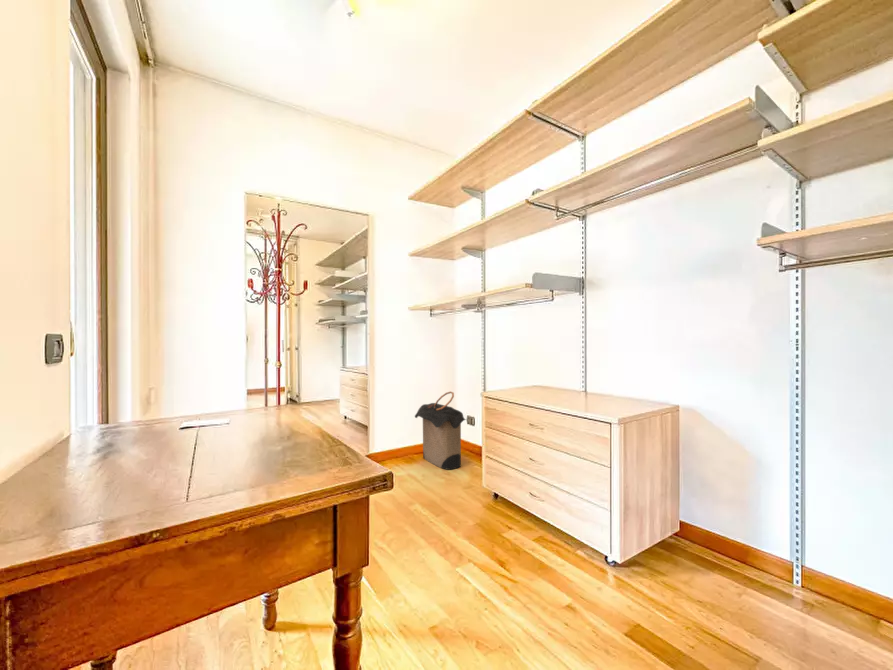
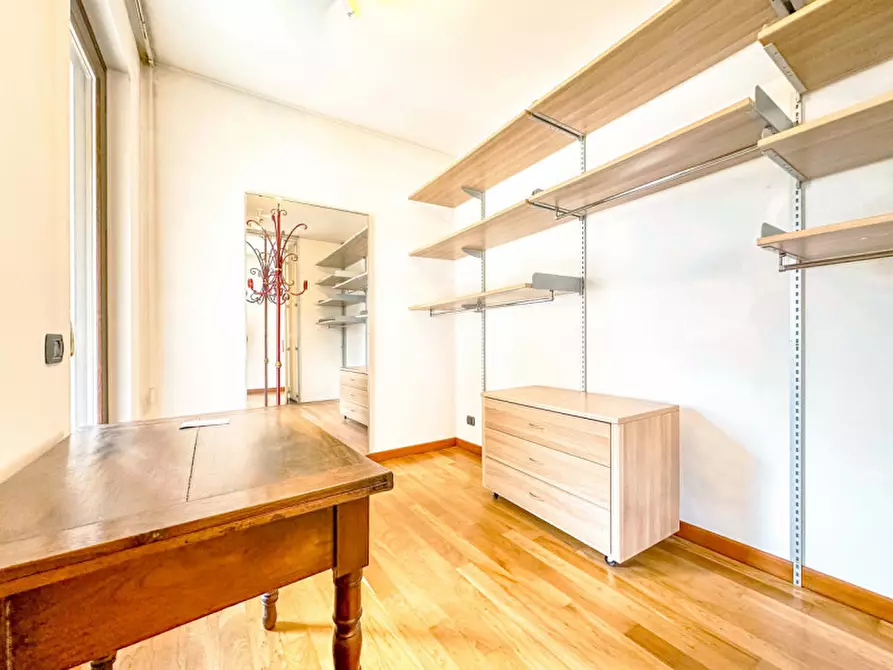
- laundry hamper (439, 426)
